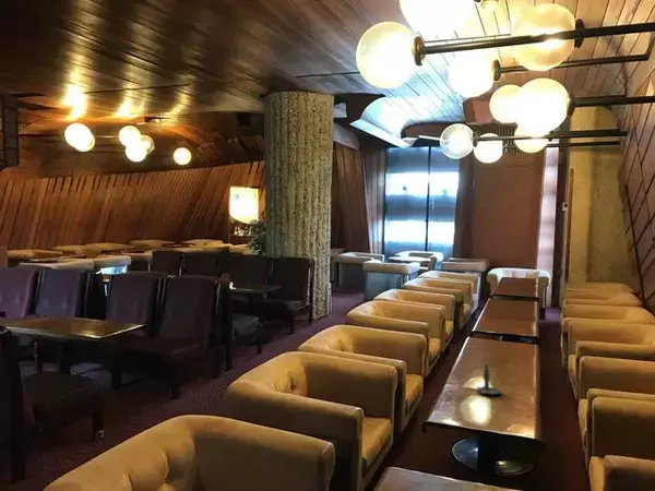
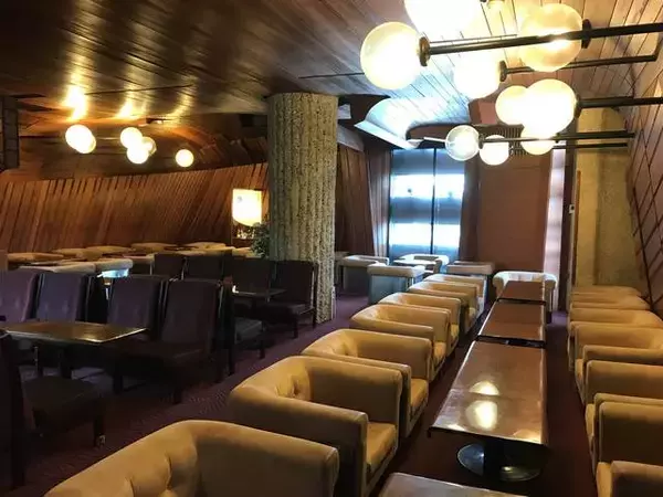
- ashtray (488, 379)
